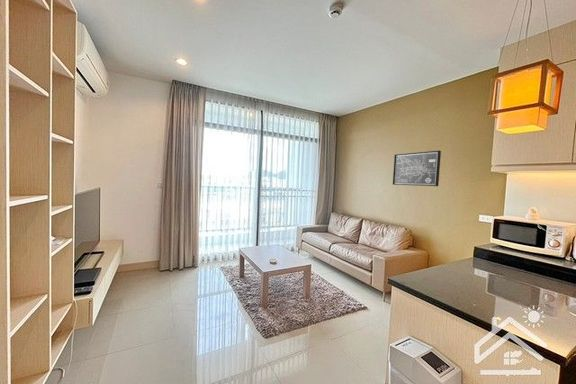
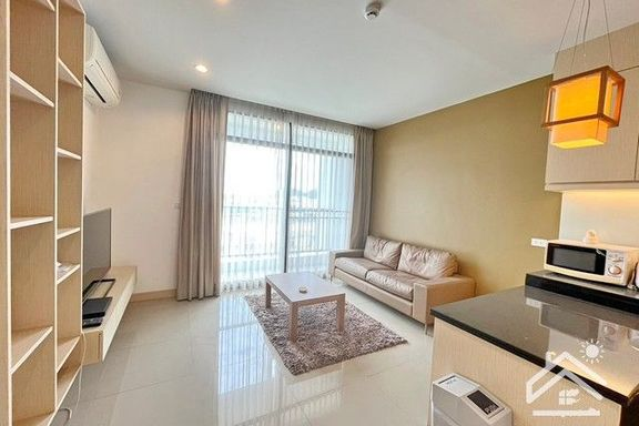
- wall art (414, 169)
